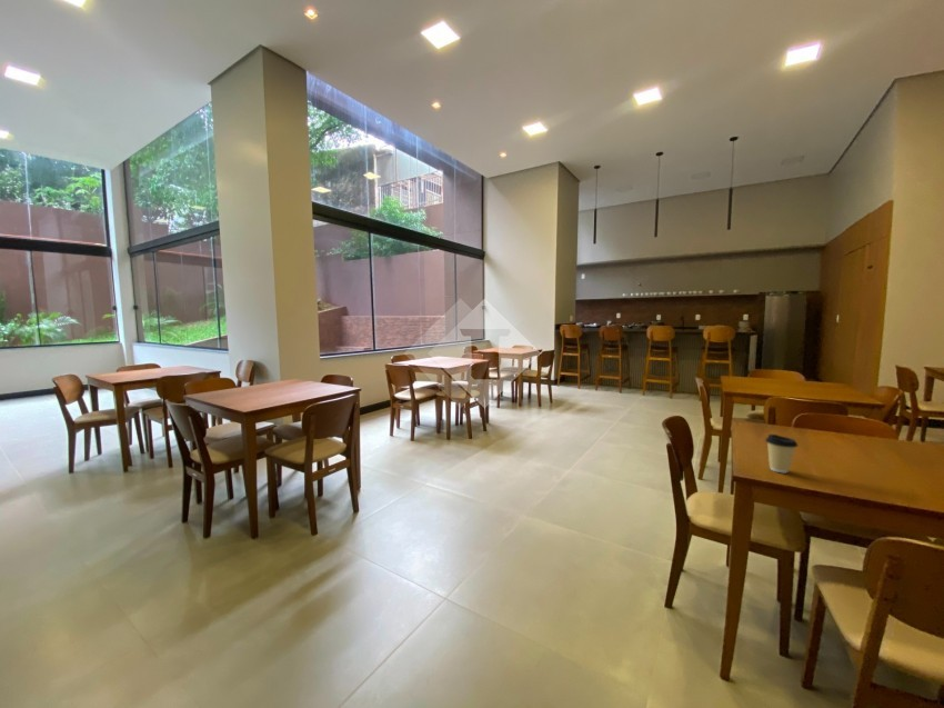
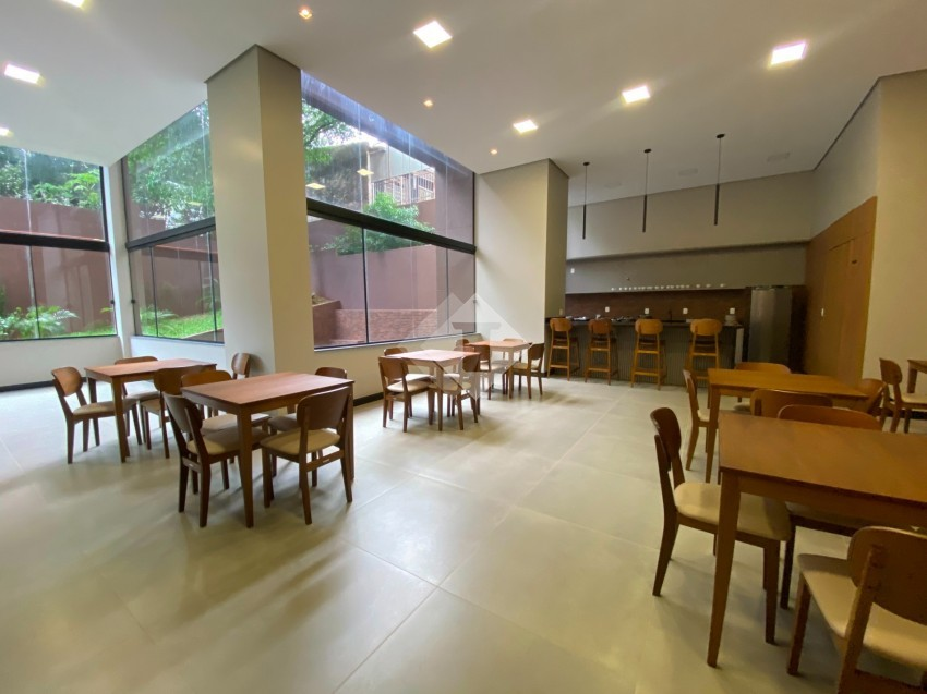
- coffee cup (780, 453)
